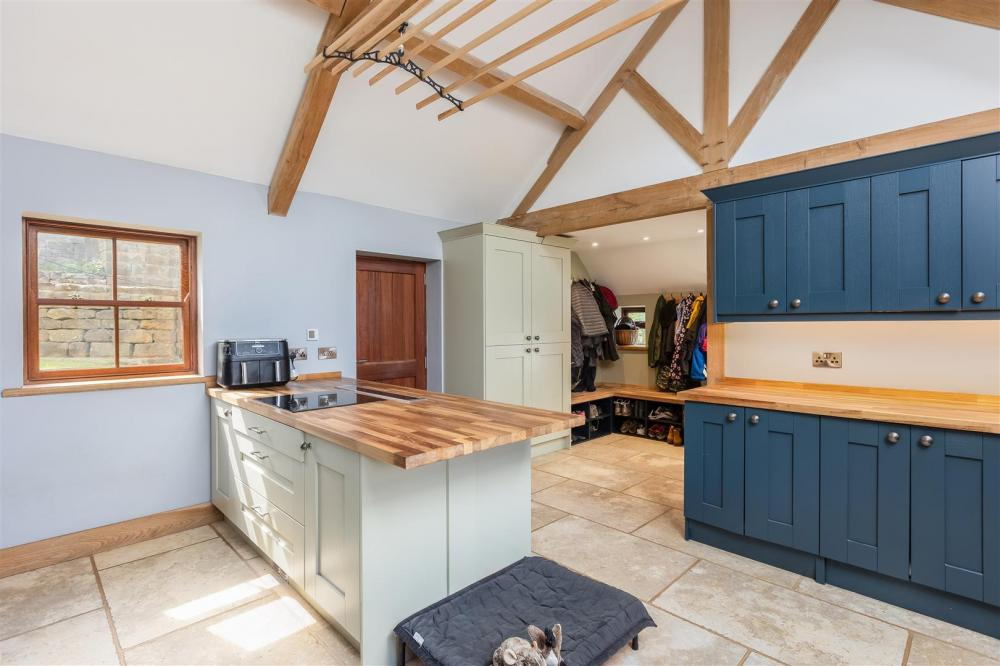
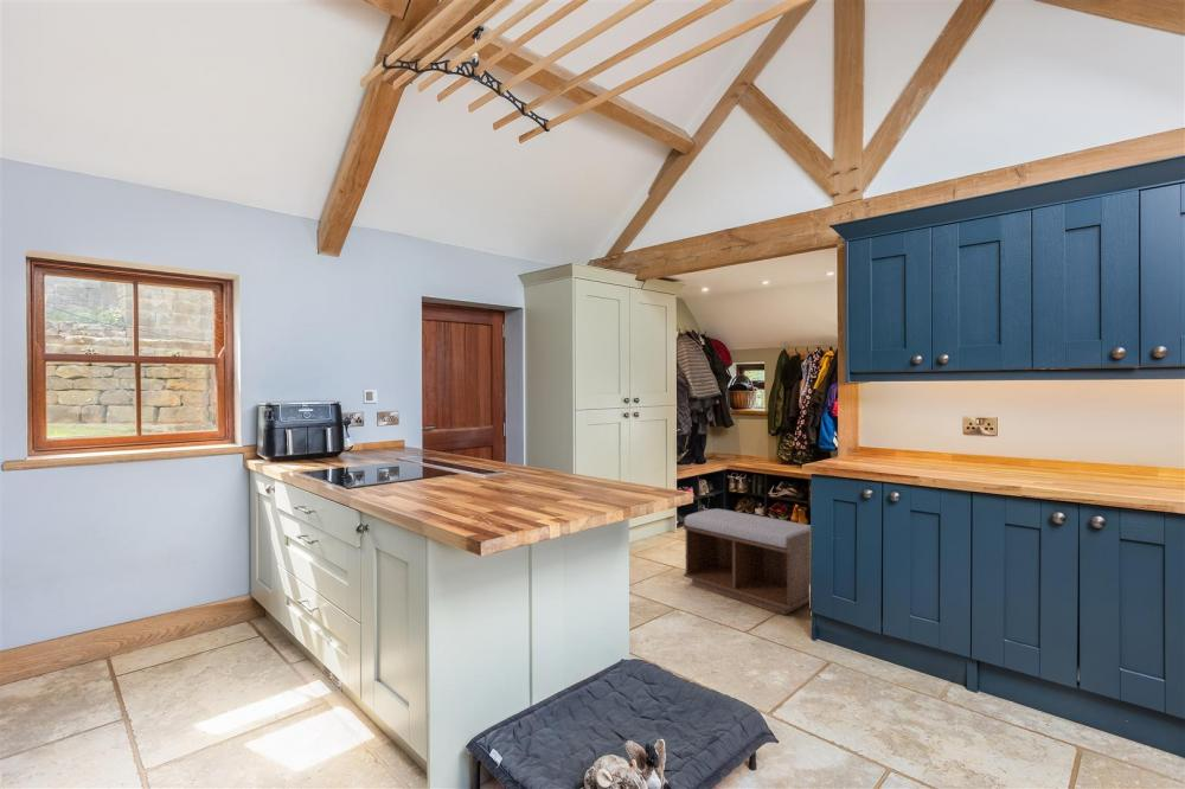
+ bench (748, 556)
